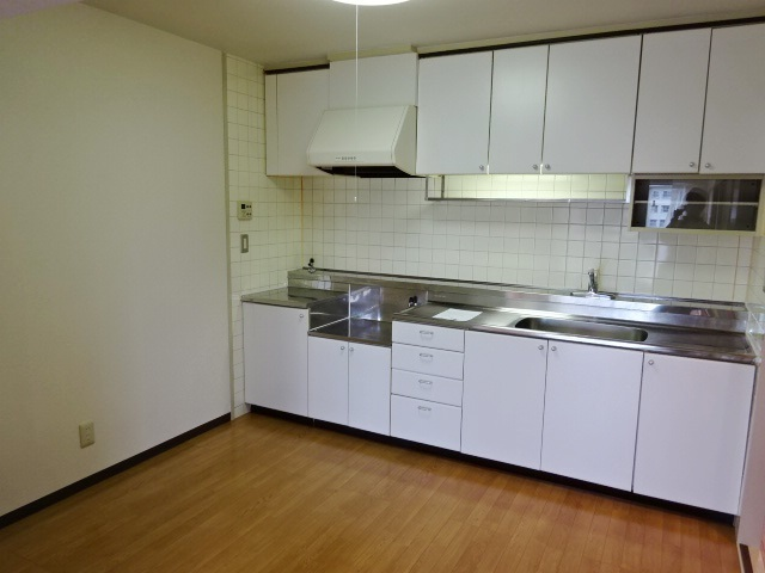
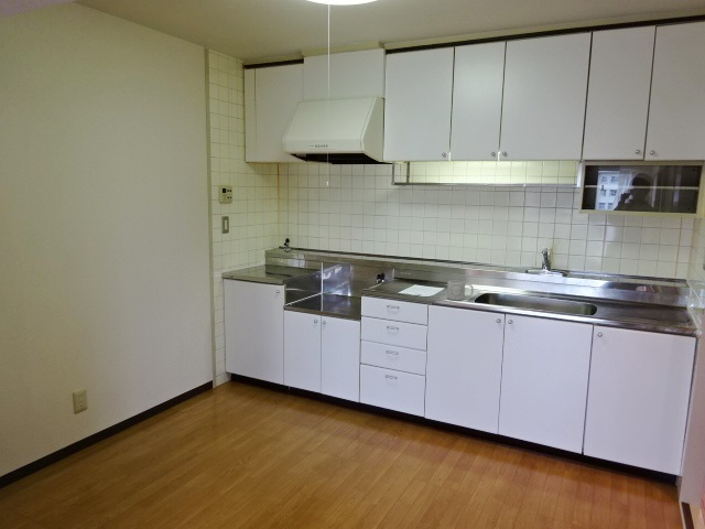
+ mug (459, 290)
